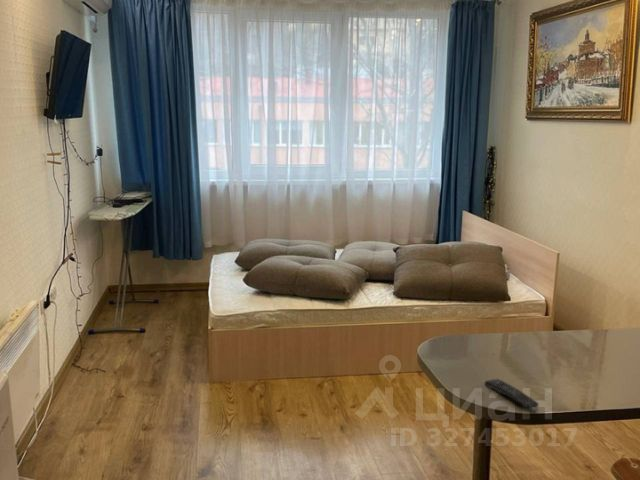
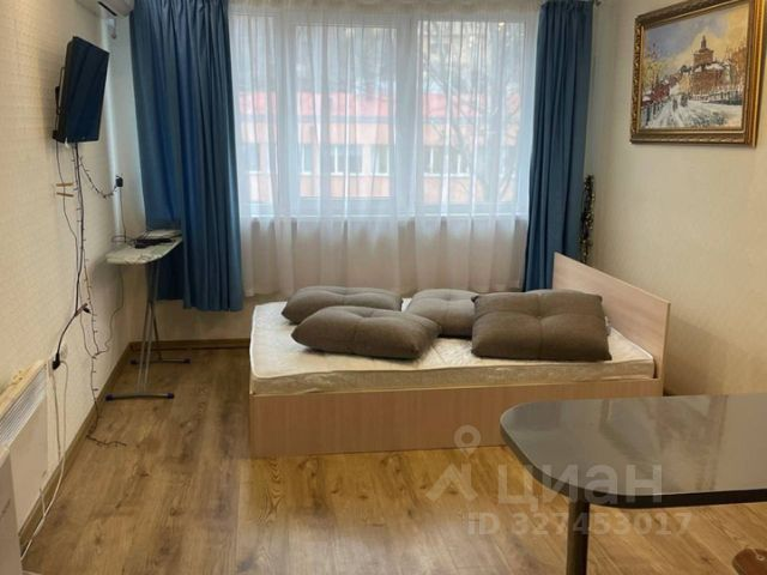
- remote control (512, 393)
